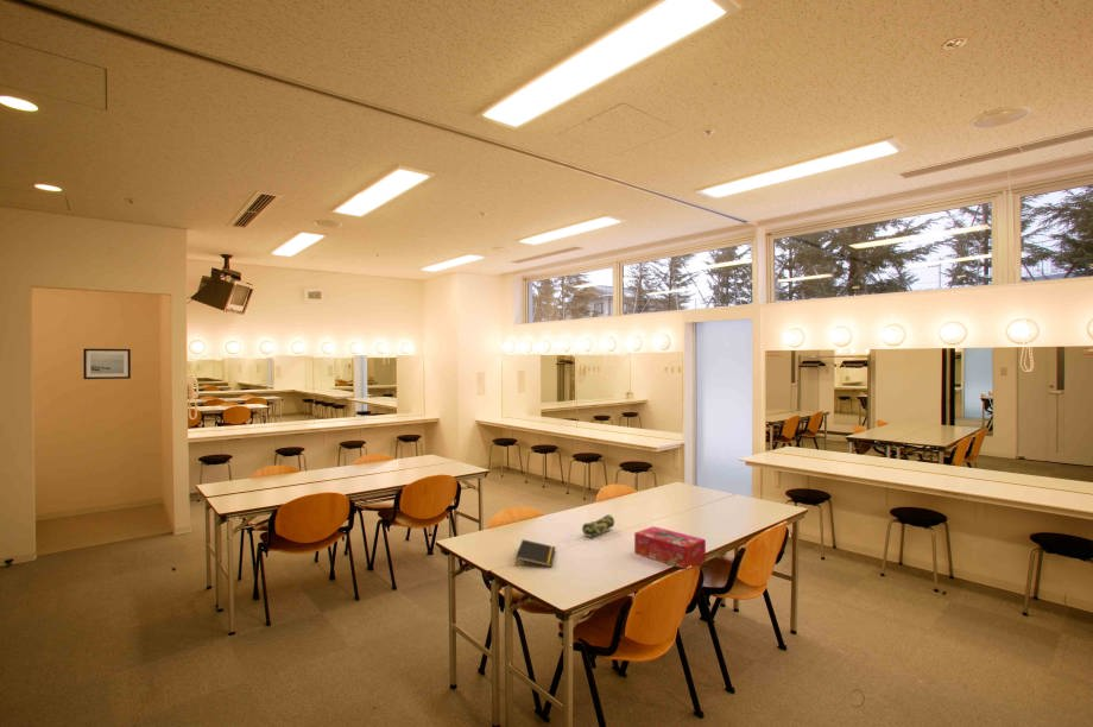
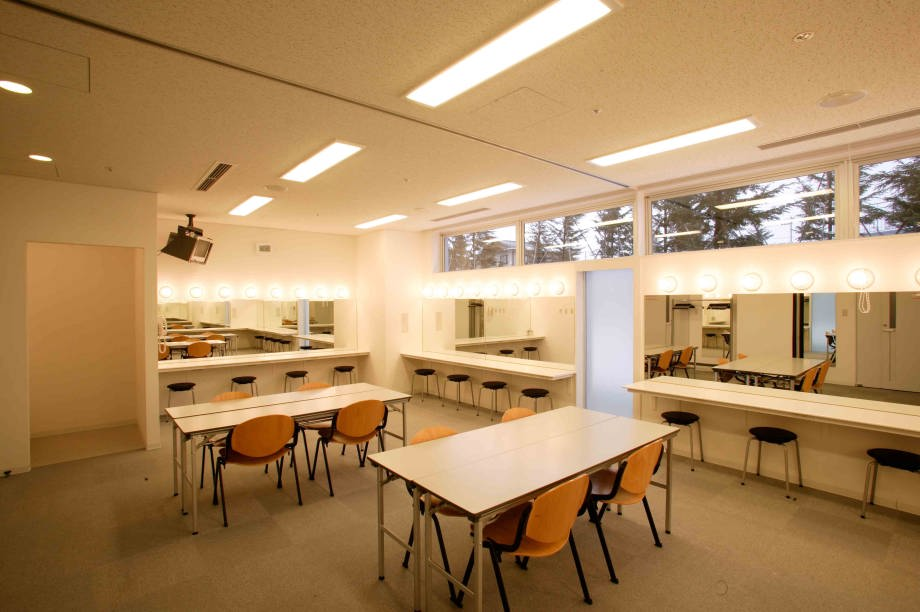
- notepad (536, 552)
- wall art (107, 364)
- tissue box (669, 546)
- pencil case (598, 525)
